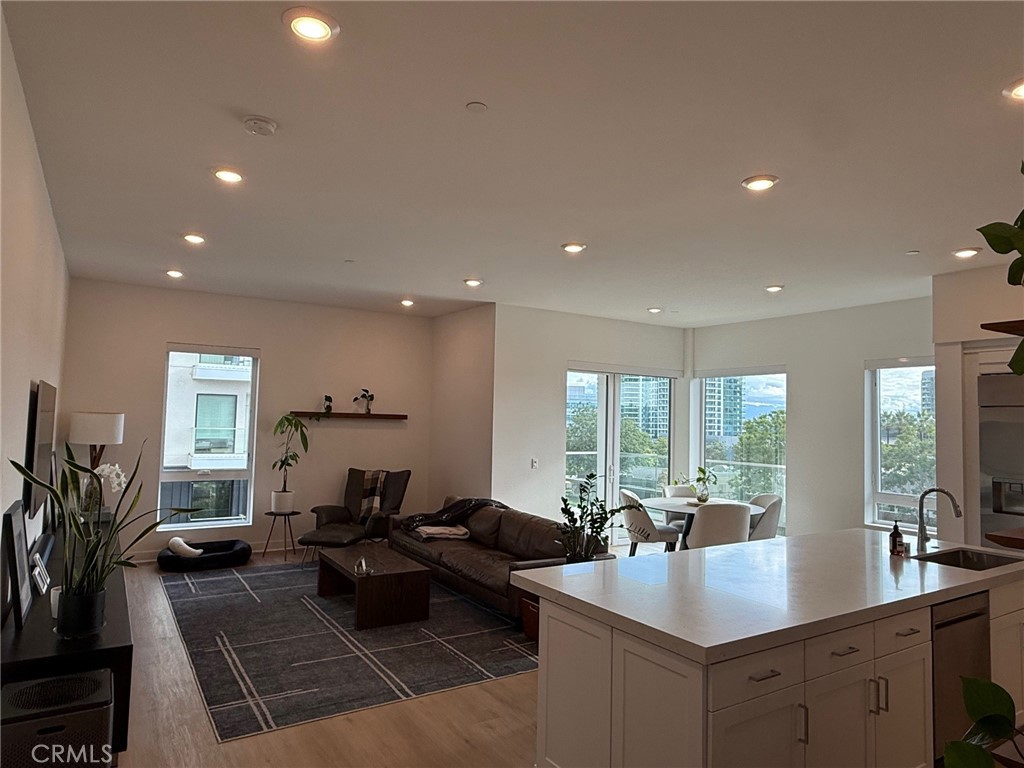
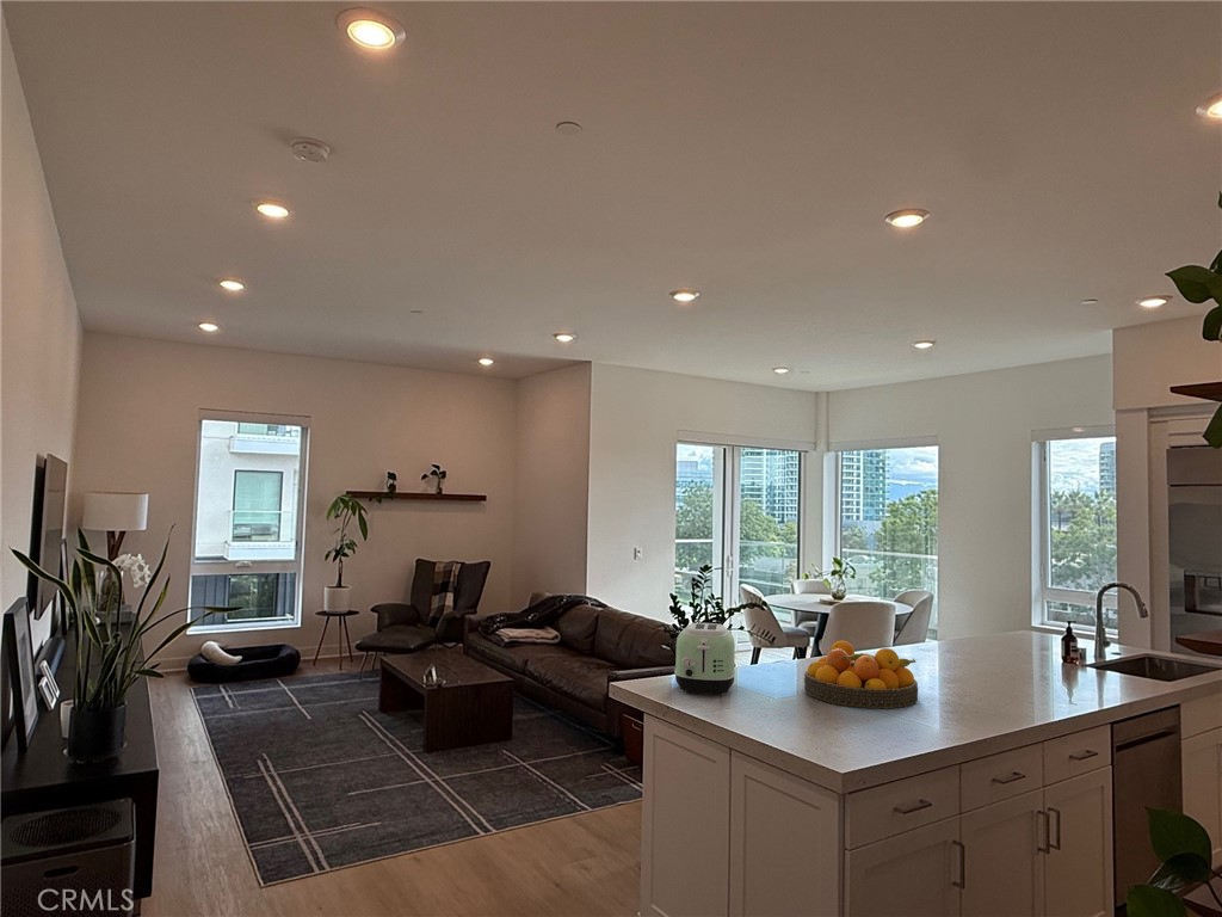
+ fruit bowl (859, 670)
+ toaster (704, 657)
